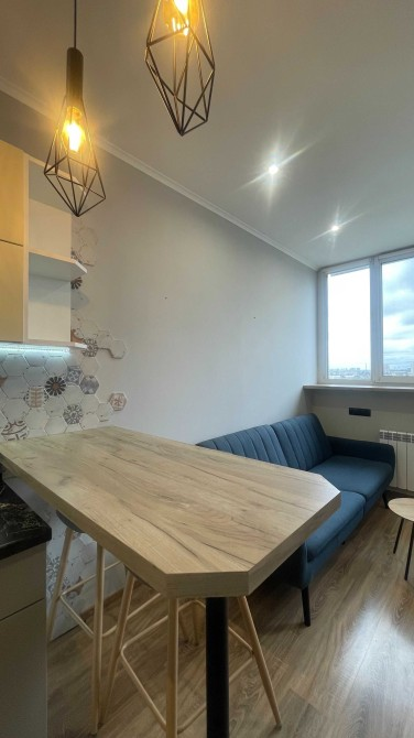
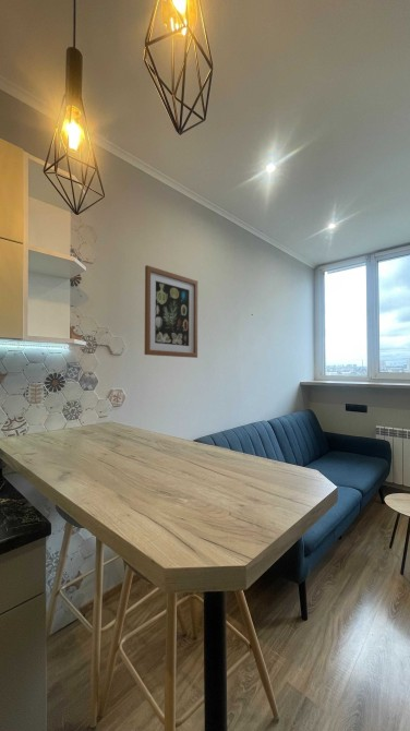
+ wall art (172, 314)
